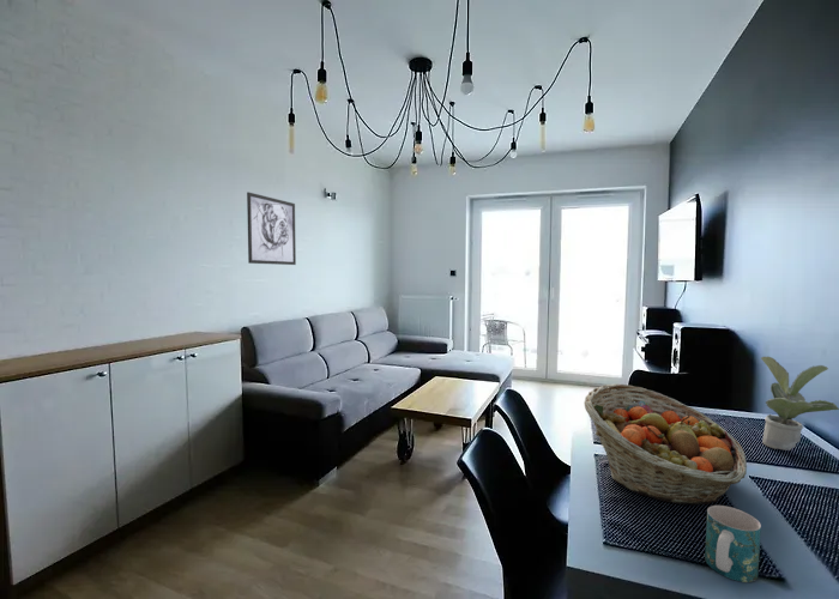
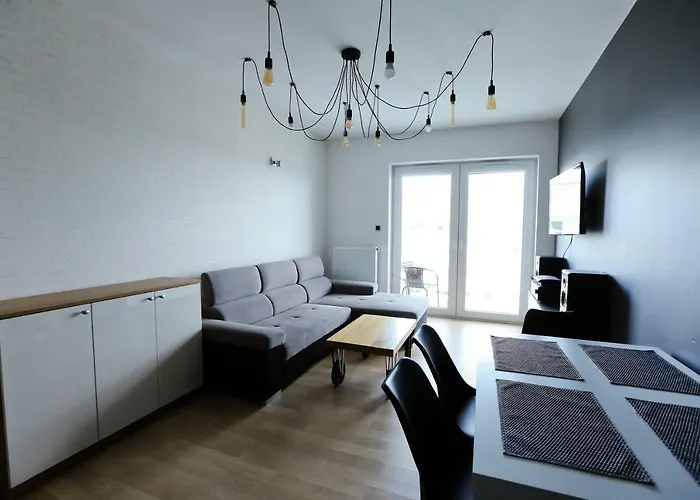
- wall art (273, 231)
- mug (729, 546)
- potted plant (796, 405)
- fruit basket (659, 437)
